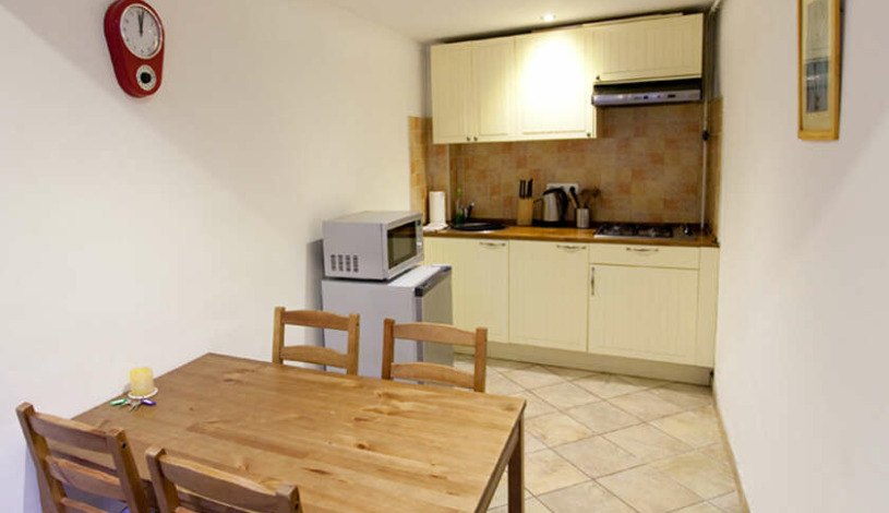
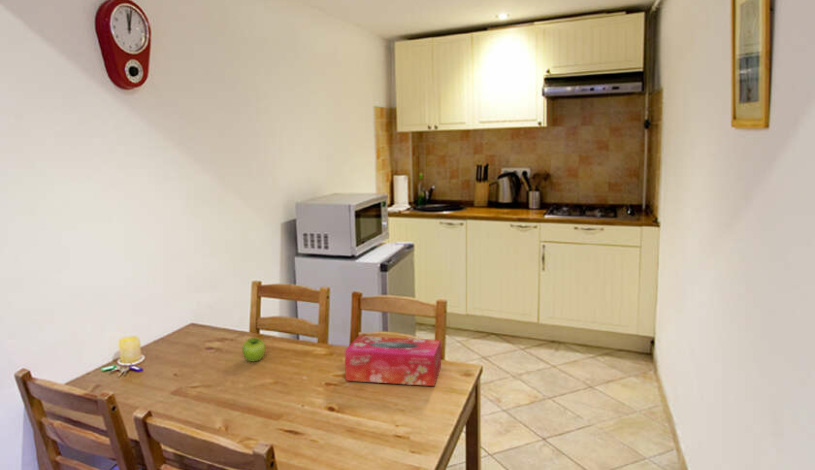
+ tissue box (394, 359)
+ fruit (253, 349)
